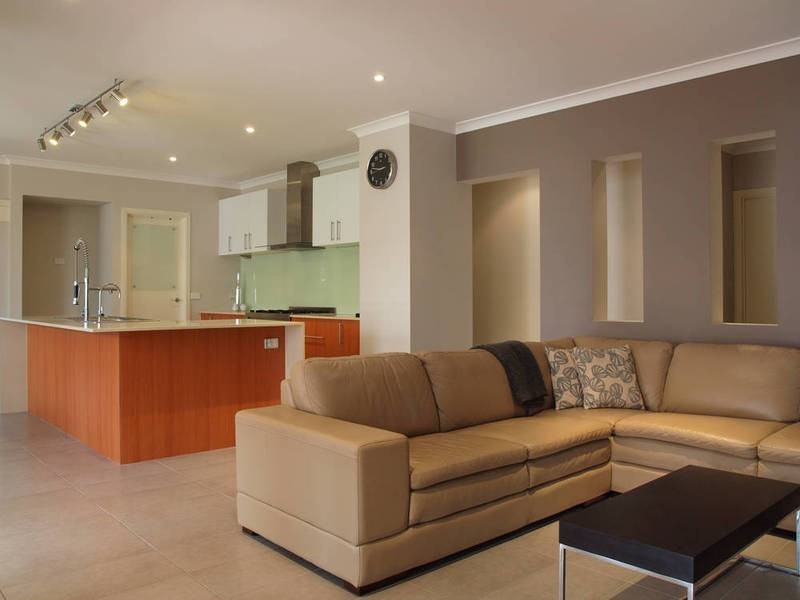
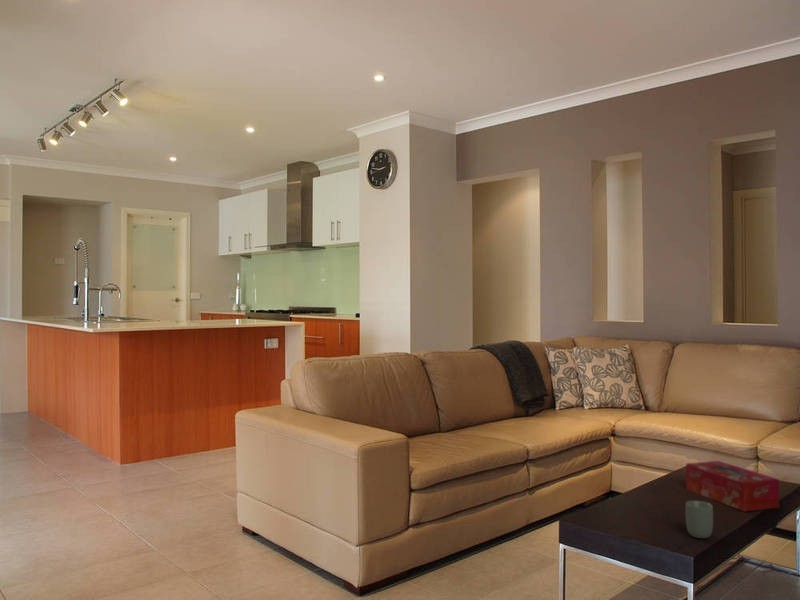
+ tissue box (730, 484)
+ cup (699, 520)
